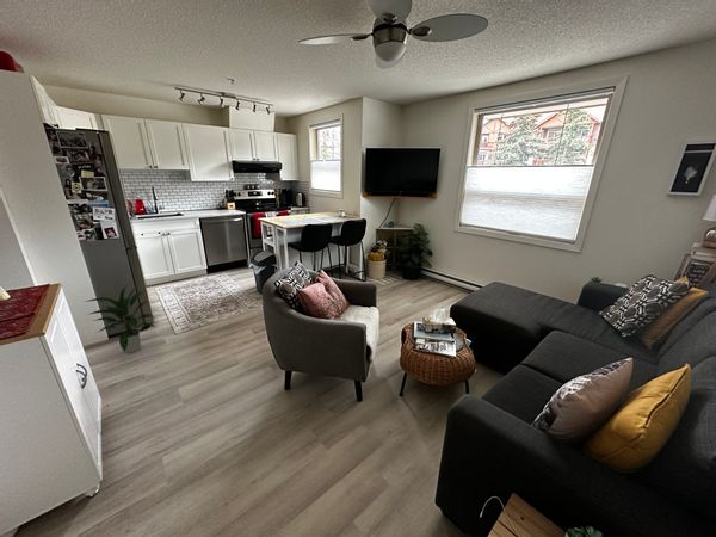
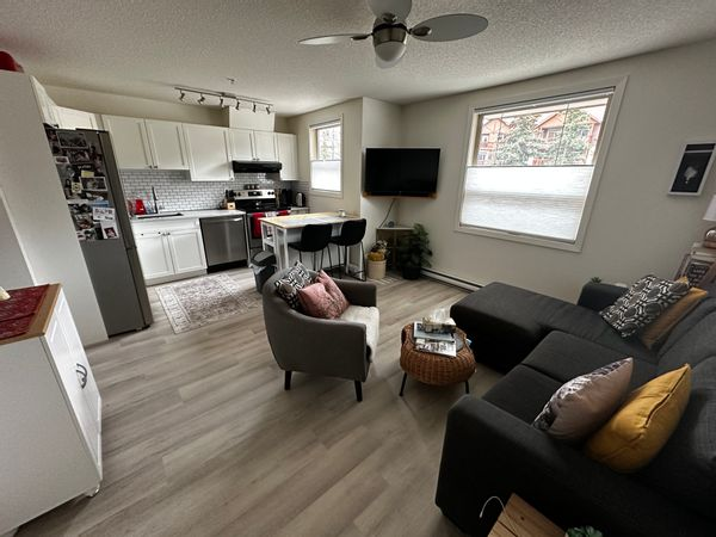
- indoor plant (124, 321)
